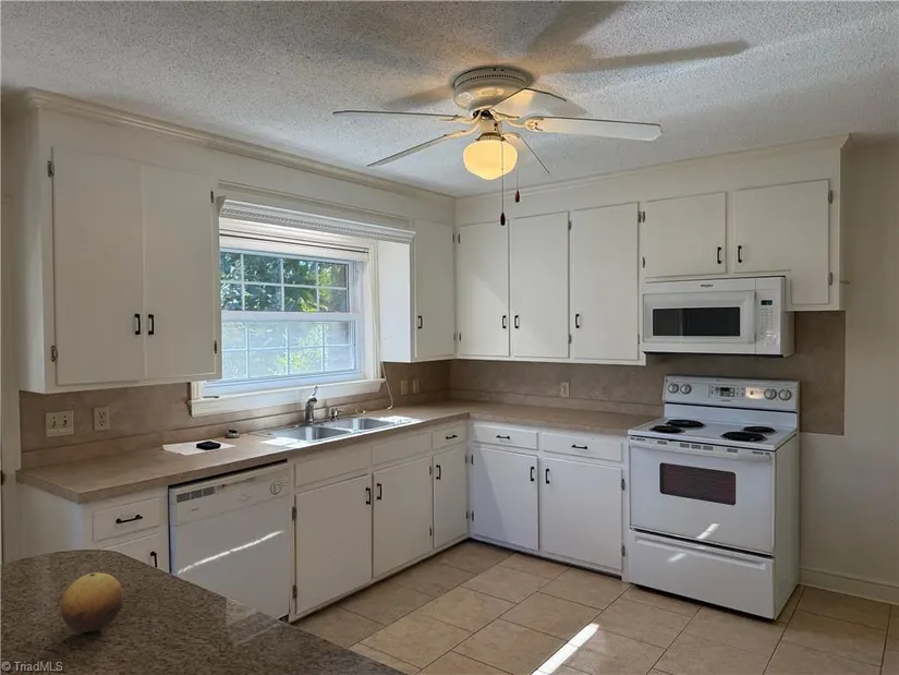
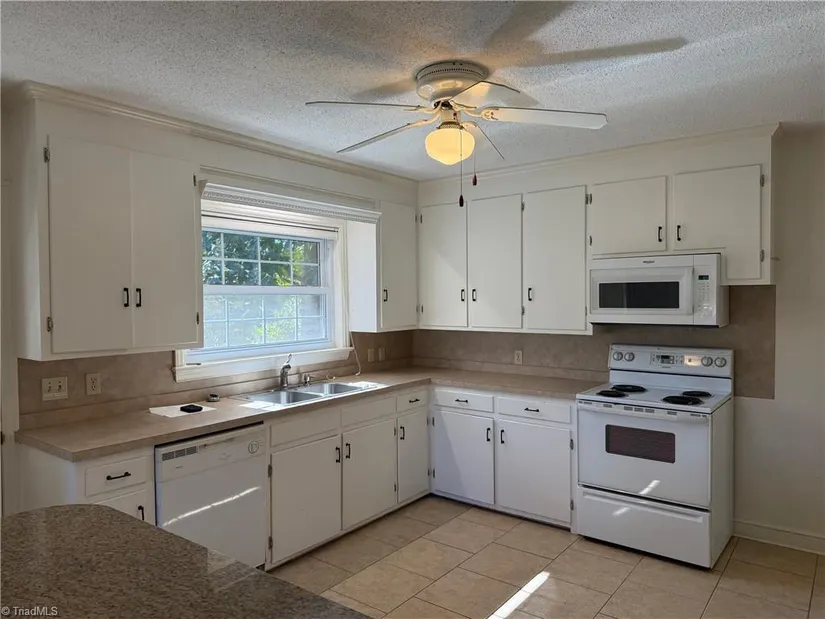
- fruit (92, 601)
